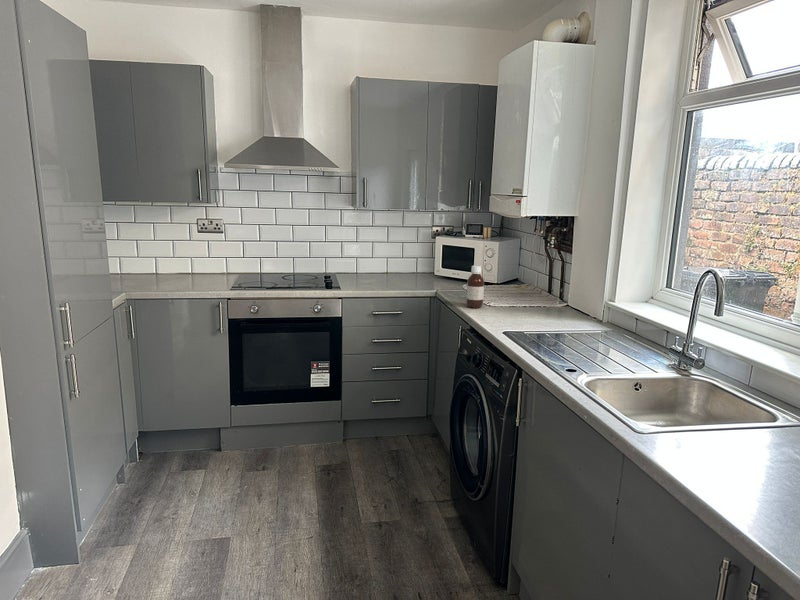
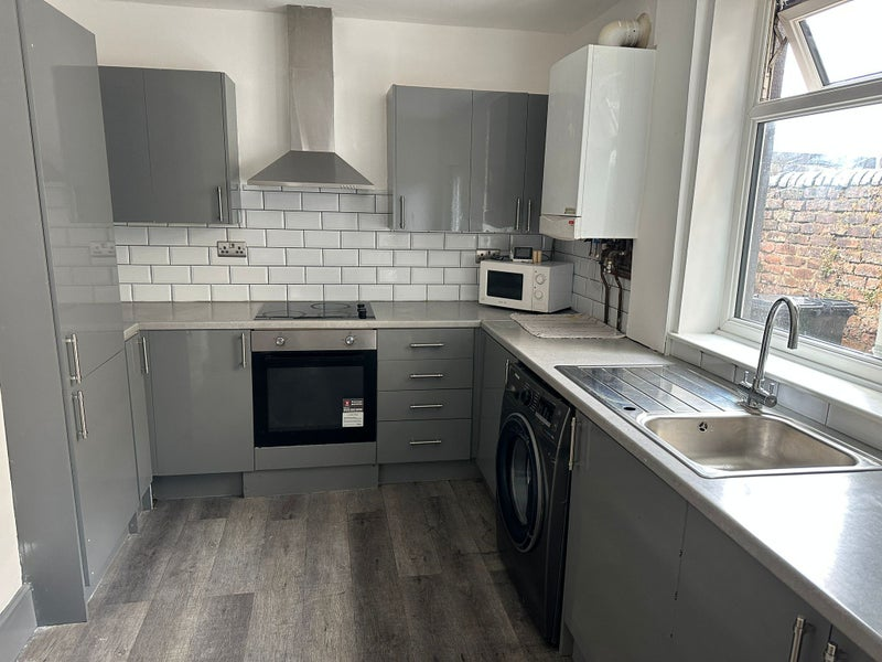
- bottle (475, 286)
